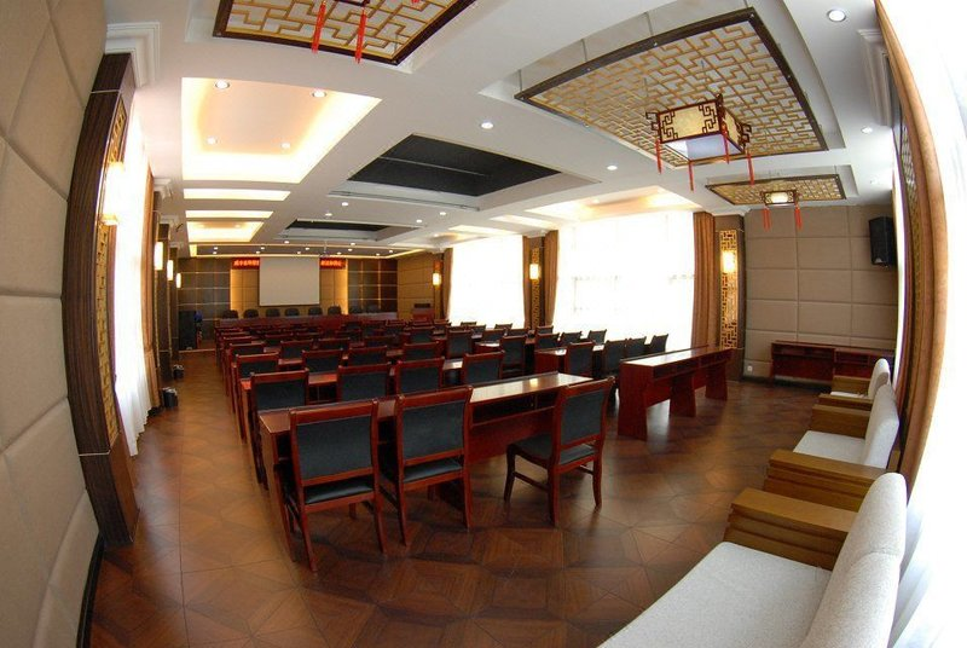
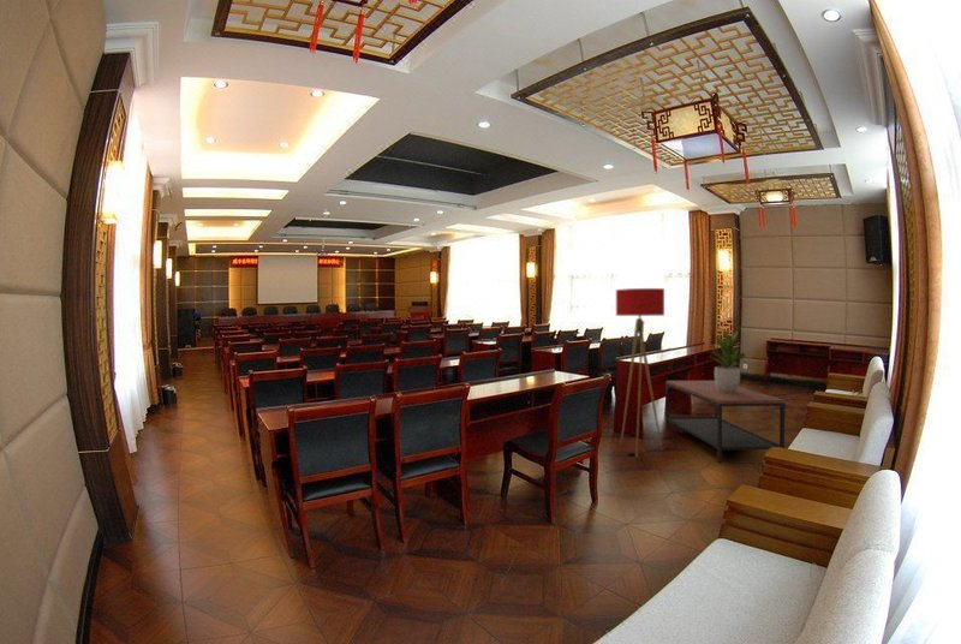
+ floor lamp (639, 370)
+ potted plant (727, 359)
+ coffee table (717, 416)
